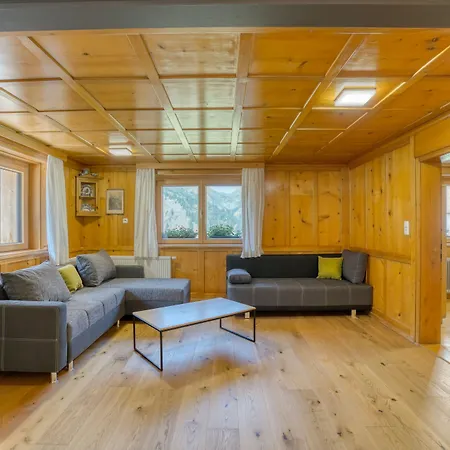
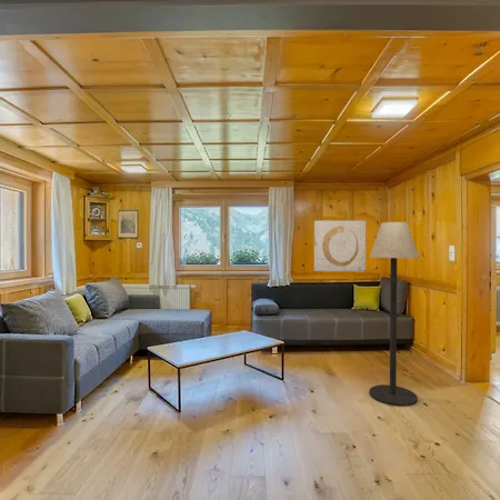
+ floor lamp (393, 309)
+ wall art (339, 246)
